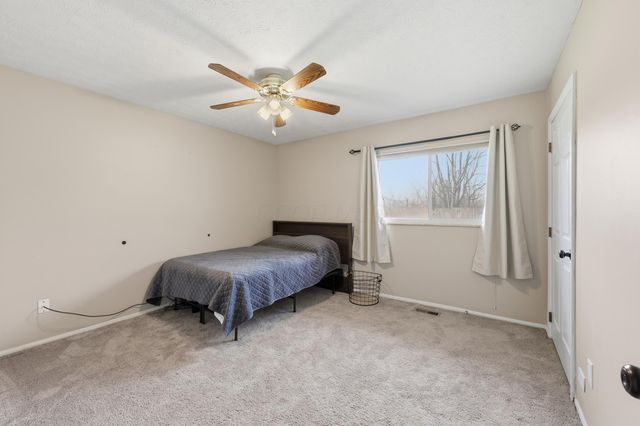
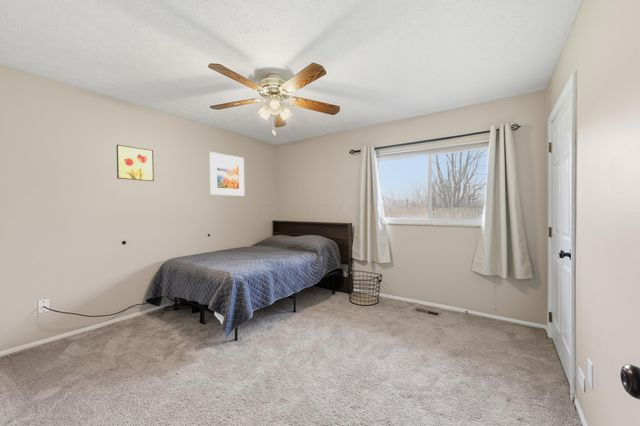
+ wall art (135, 163)
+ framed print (228, 175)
